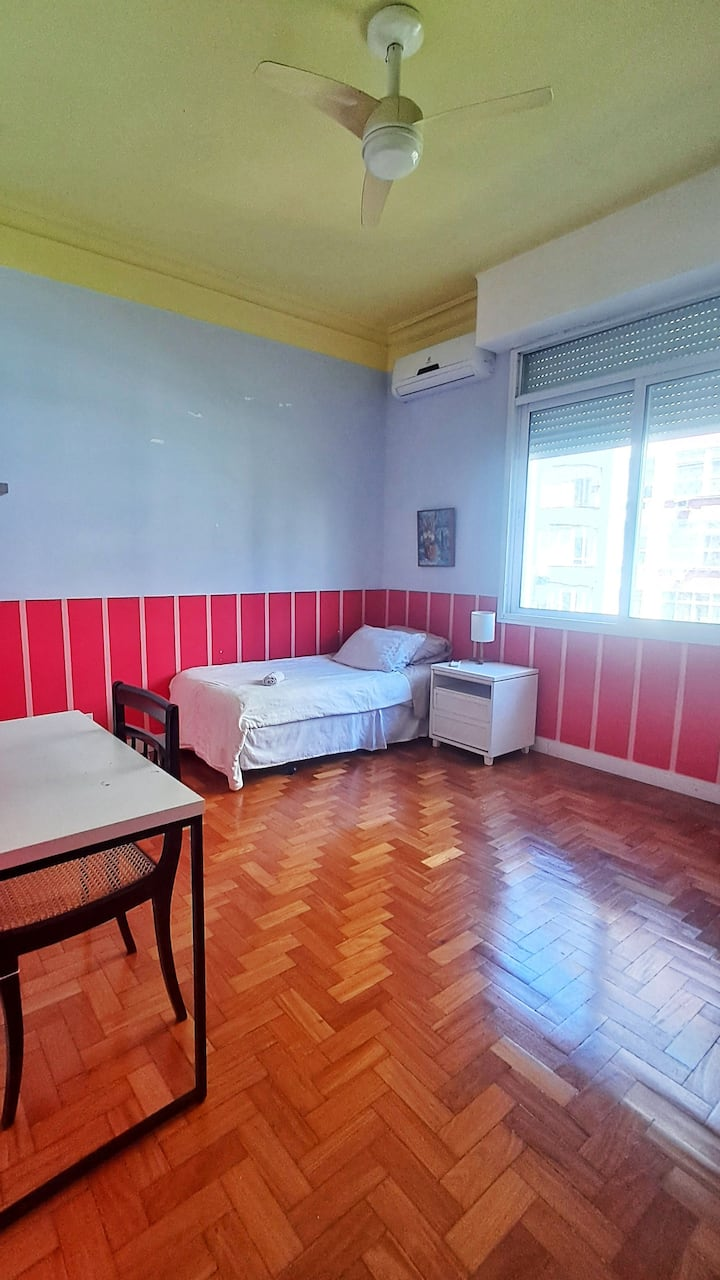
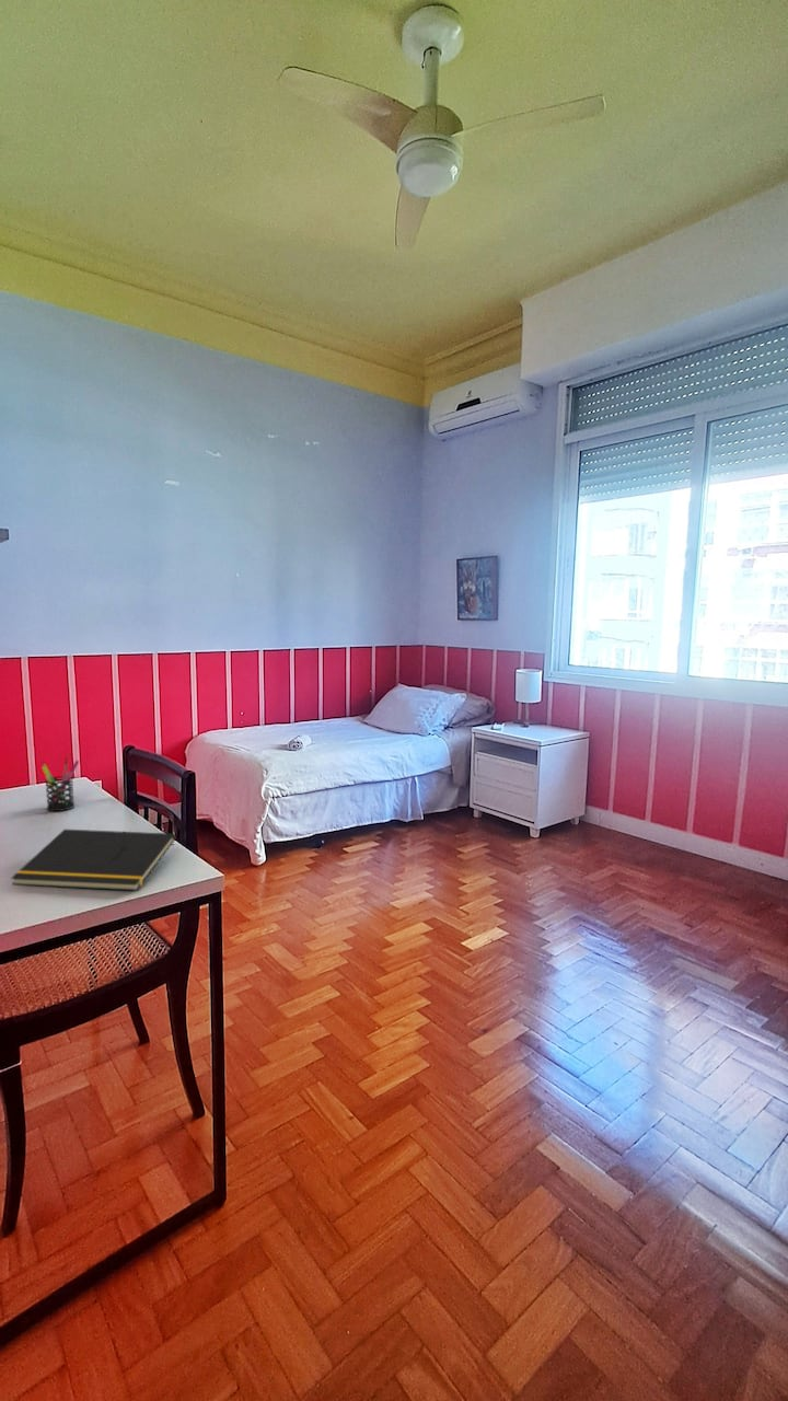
+ notepad (97, 857)
+ pen holder (58, 781)
